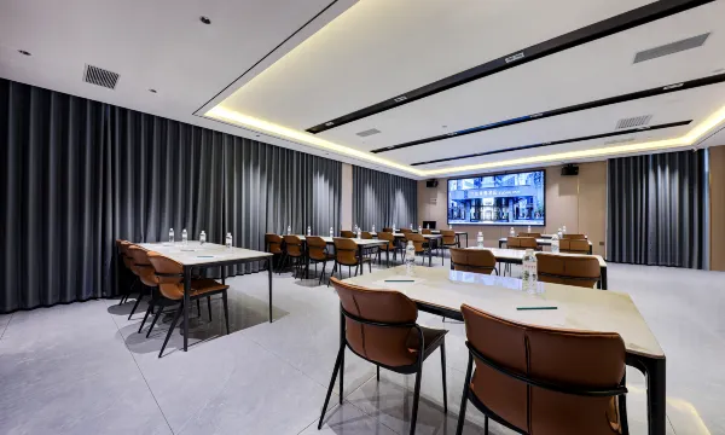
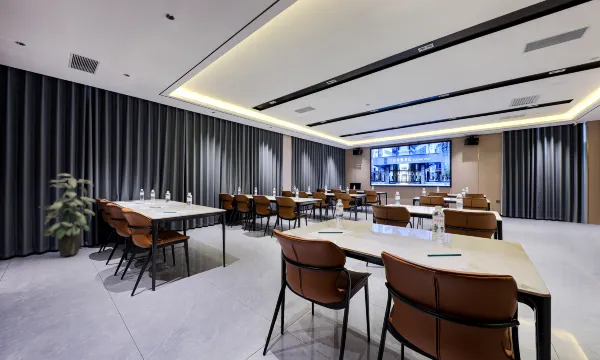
+ indoor plant (68, 214)
